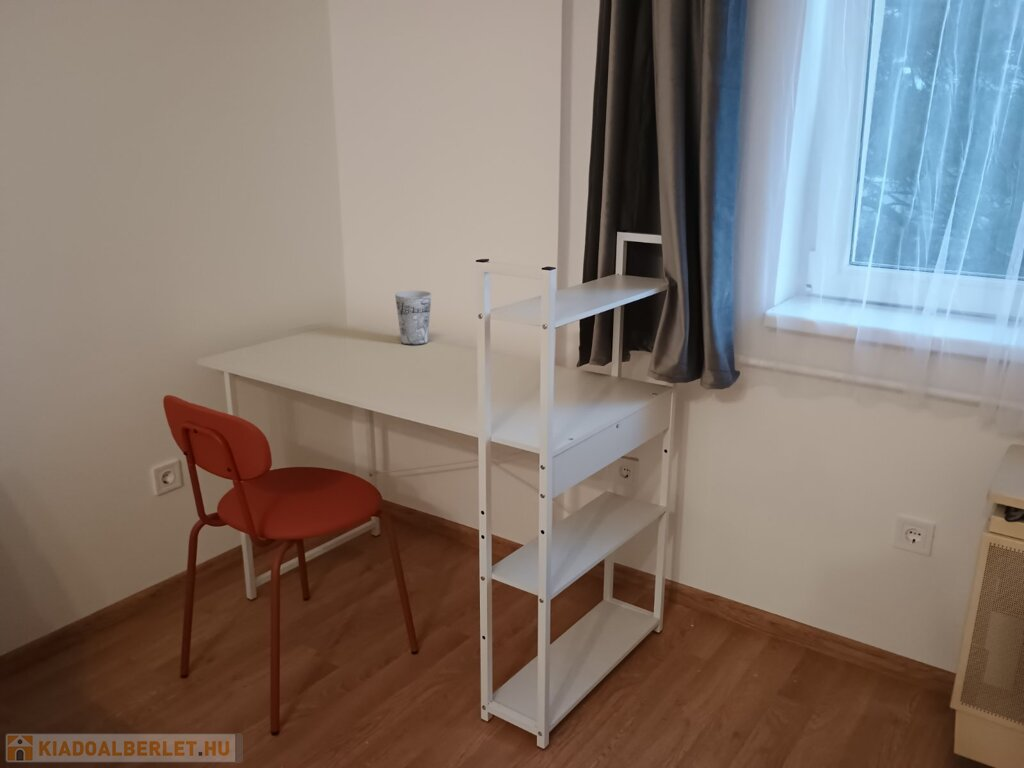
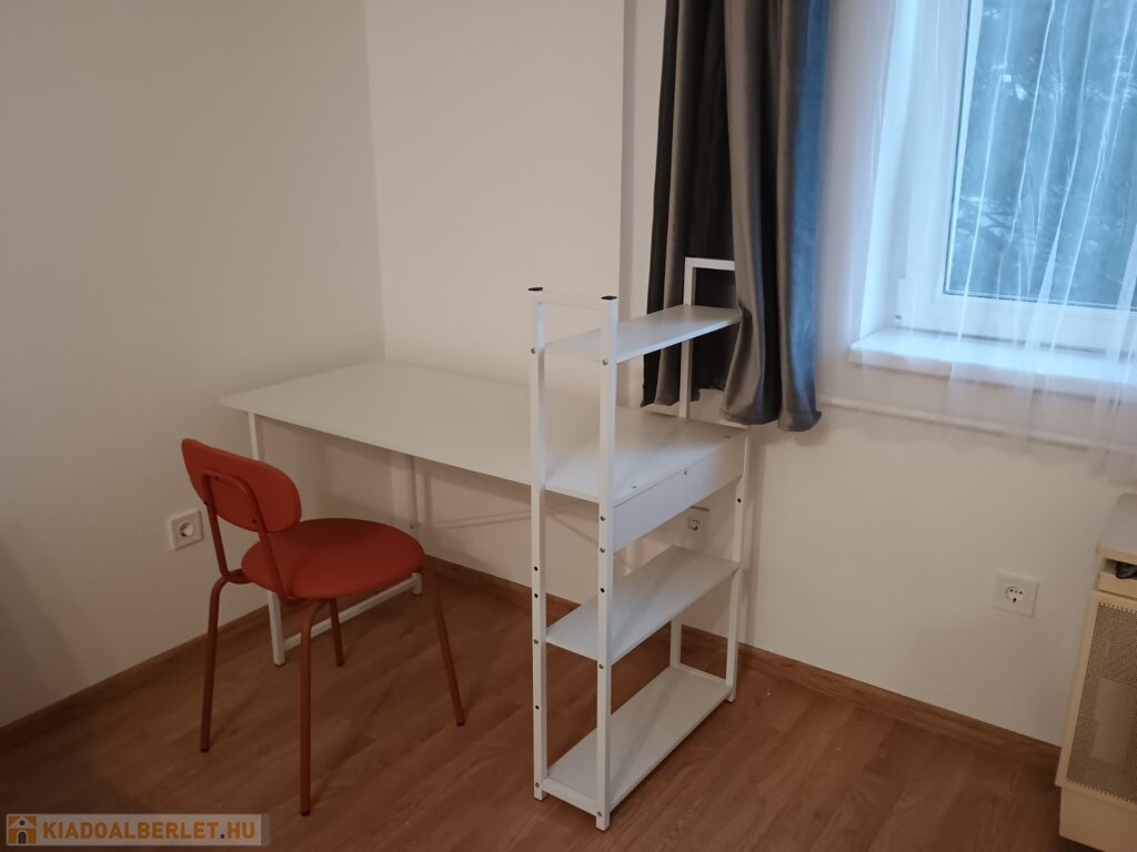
- cup (413, 318)
